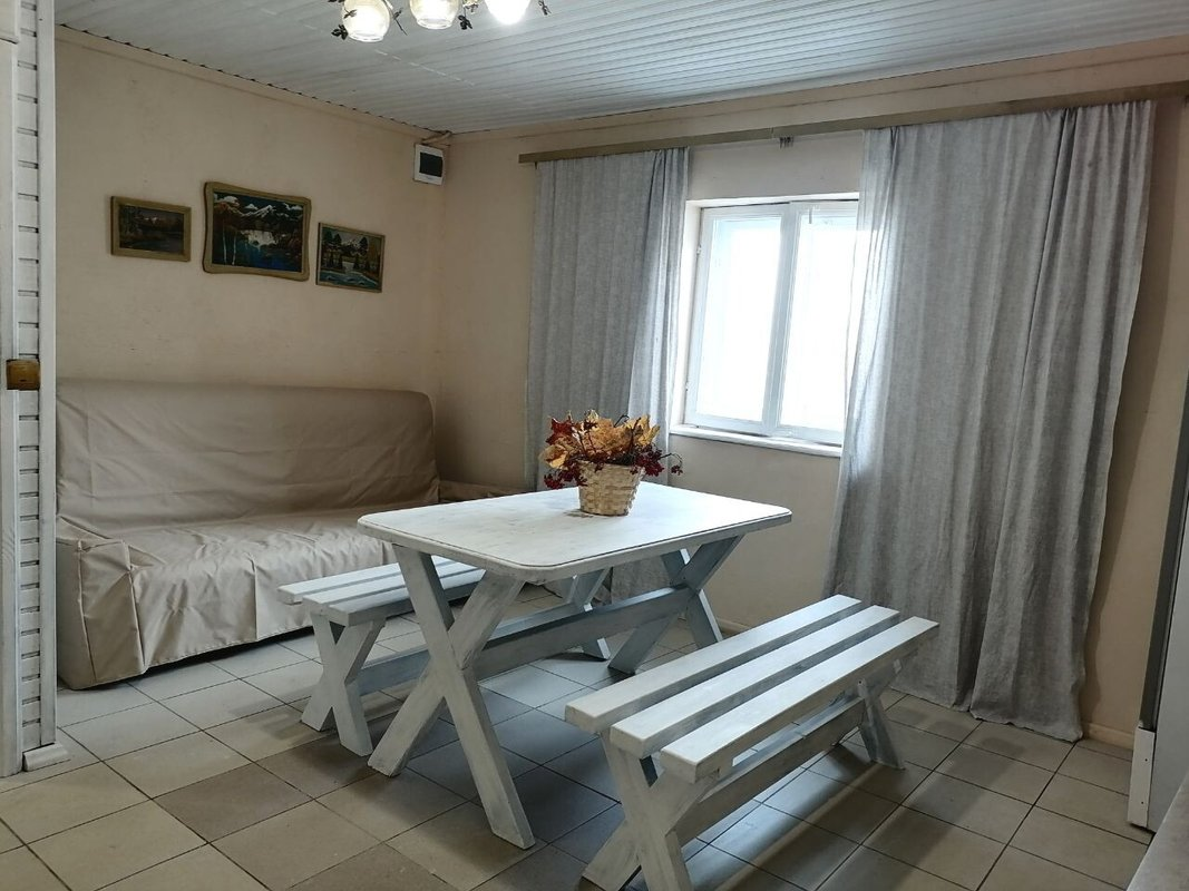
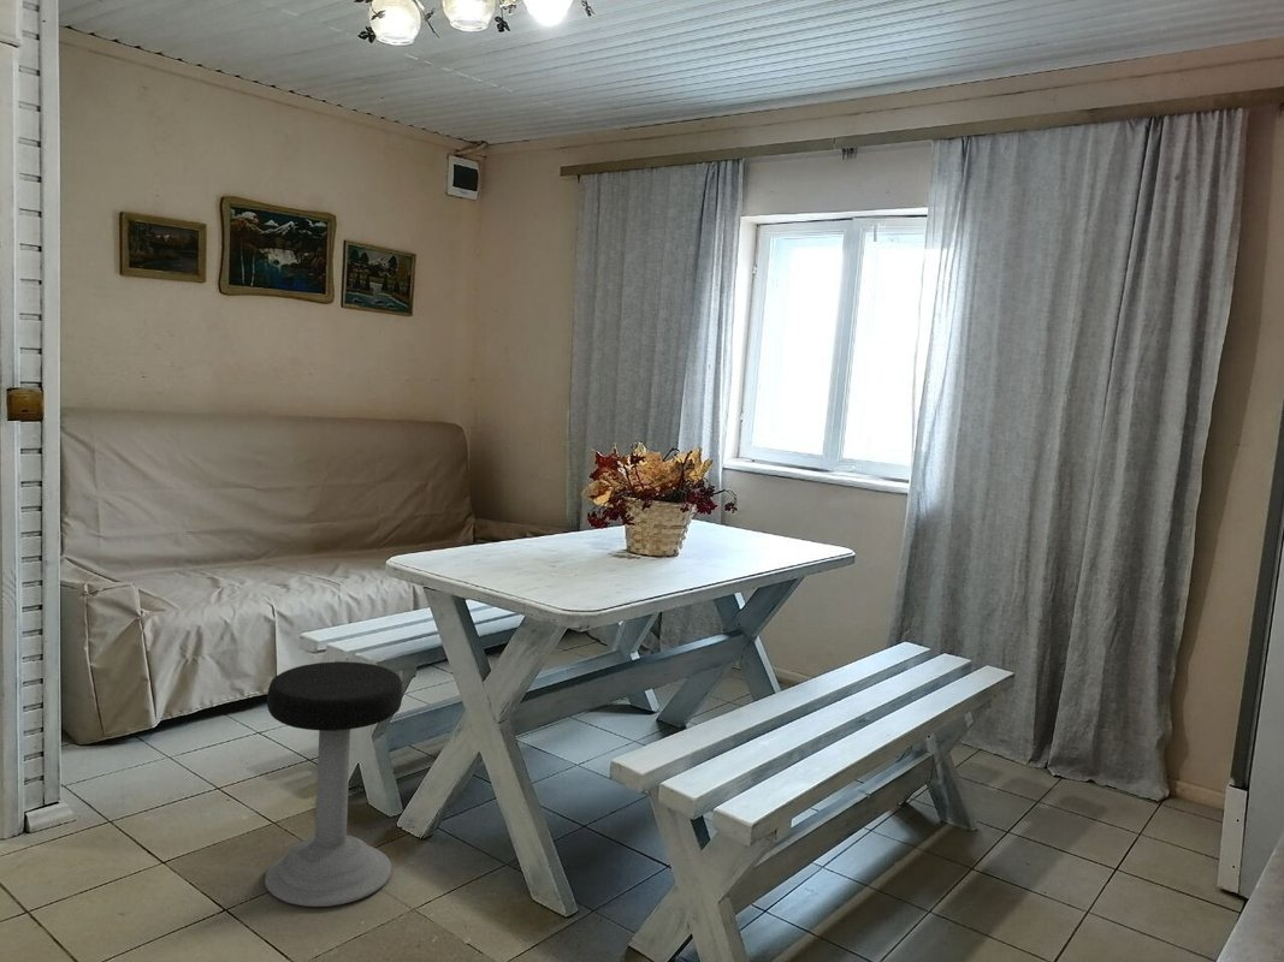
+ stool (332, 778)
